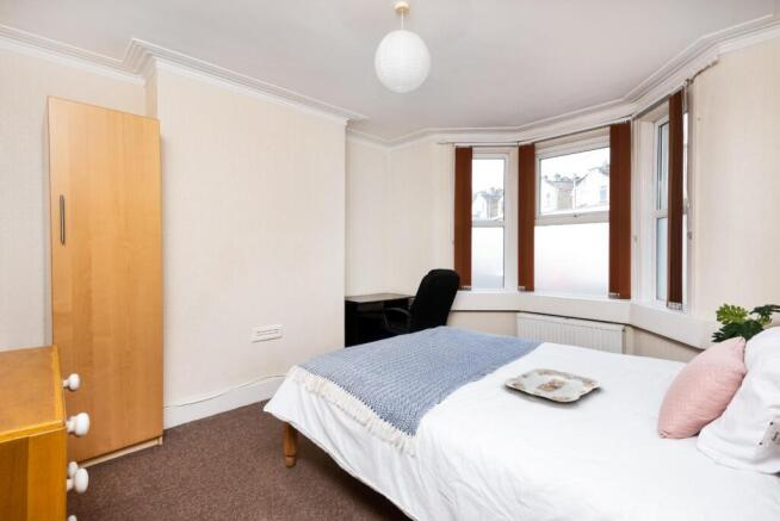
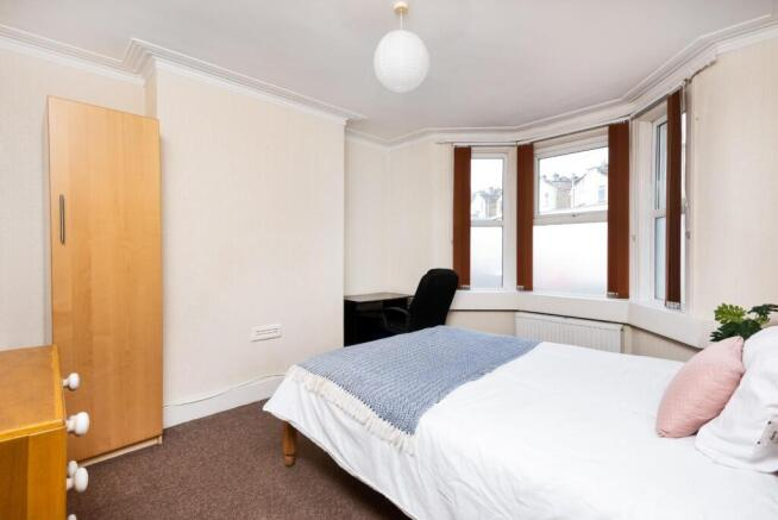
- serving tray (552, 384)
